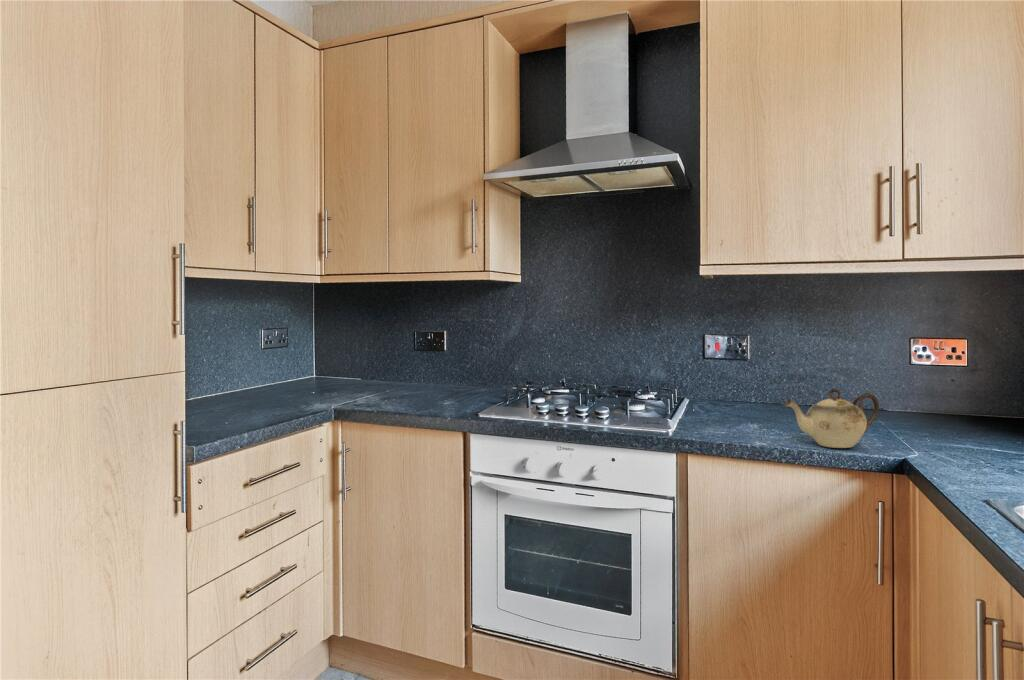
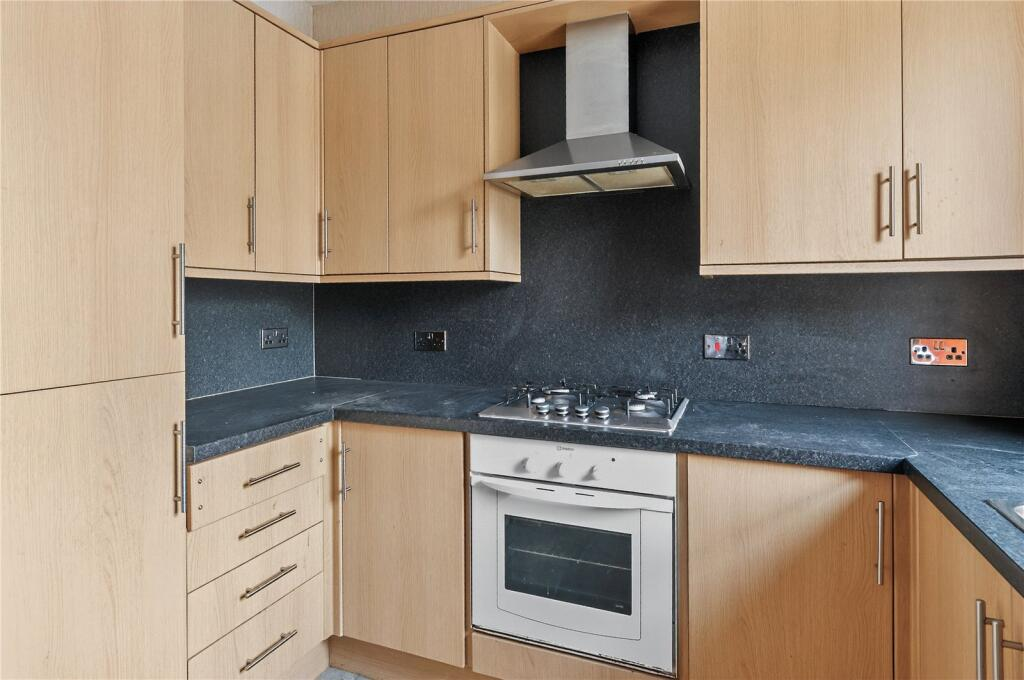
- teapot (830, 417)
